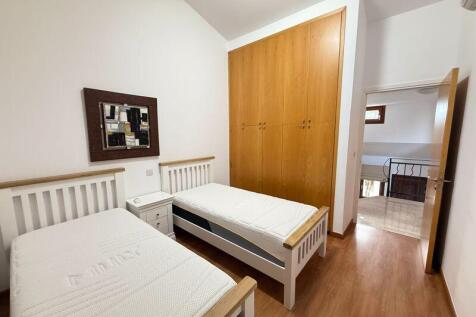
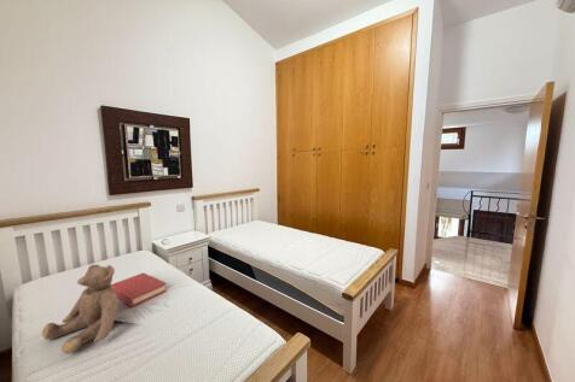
+ hardback book (138, 288)
+ teddy bear (82, 302)
